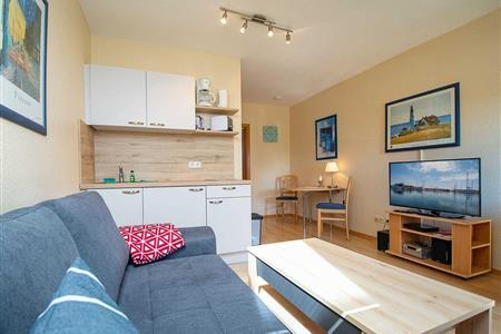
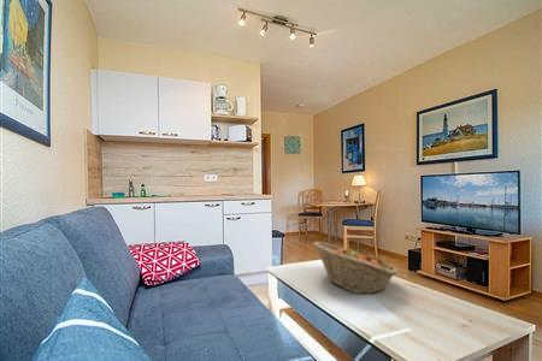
+ fruit basket (352, 262)
